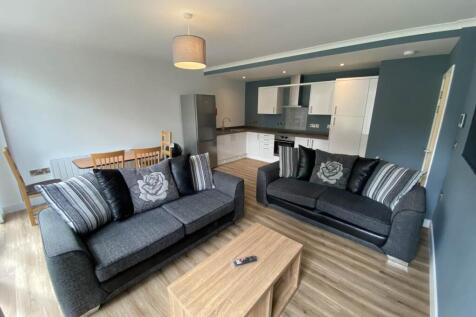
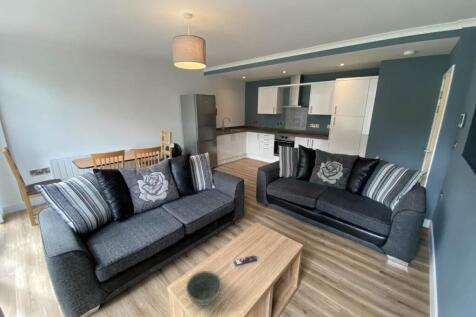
+ bowl (204, 290)
